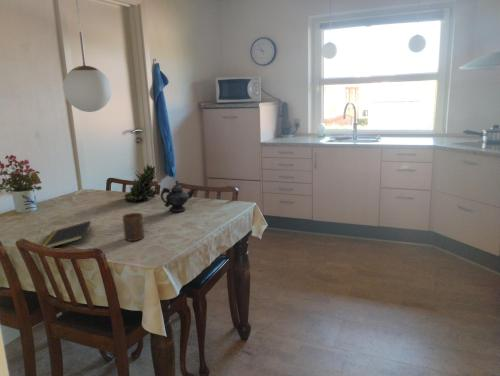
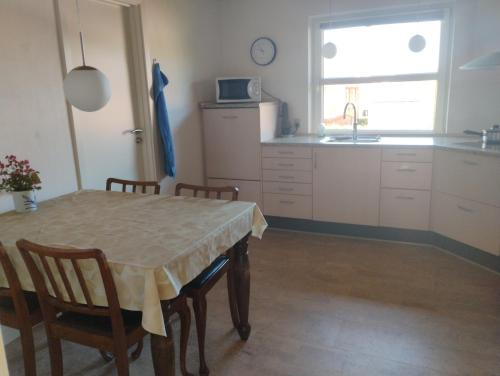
- teapot (178, 194)
- notepad (66, 234)
- succulent plant (141, 181)
- cup (133, 226)
